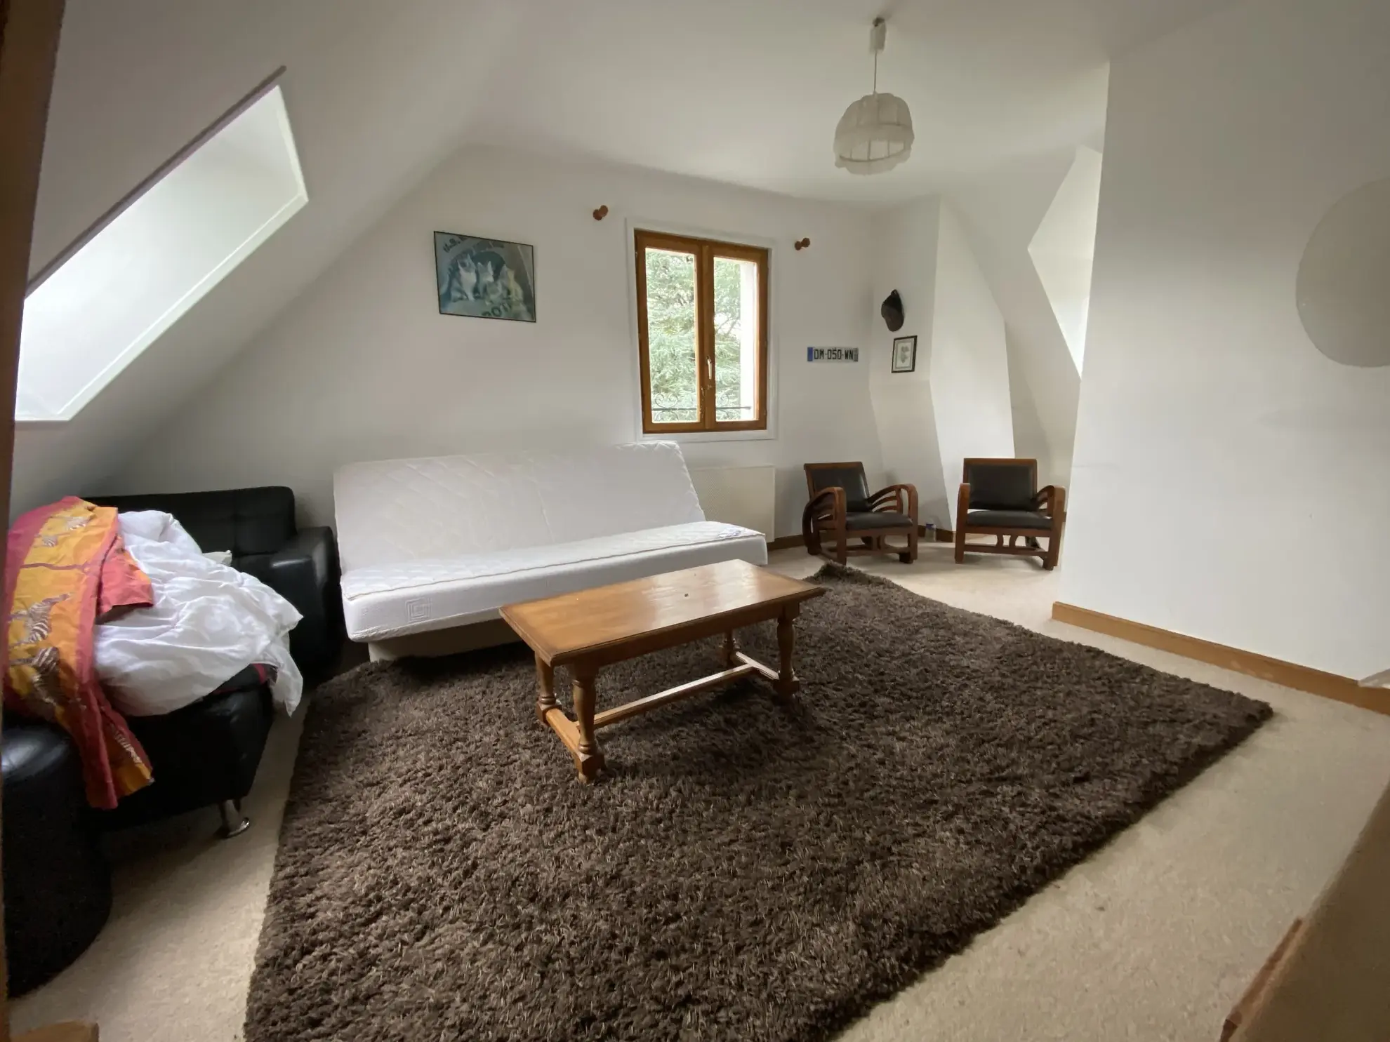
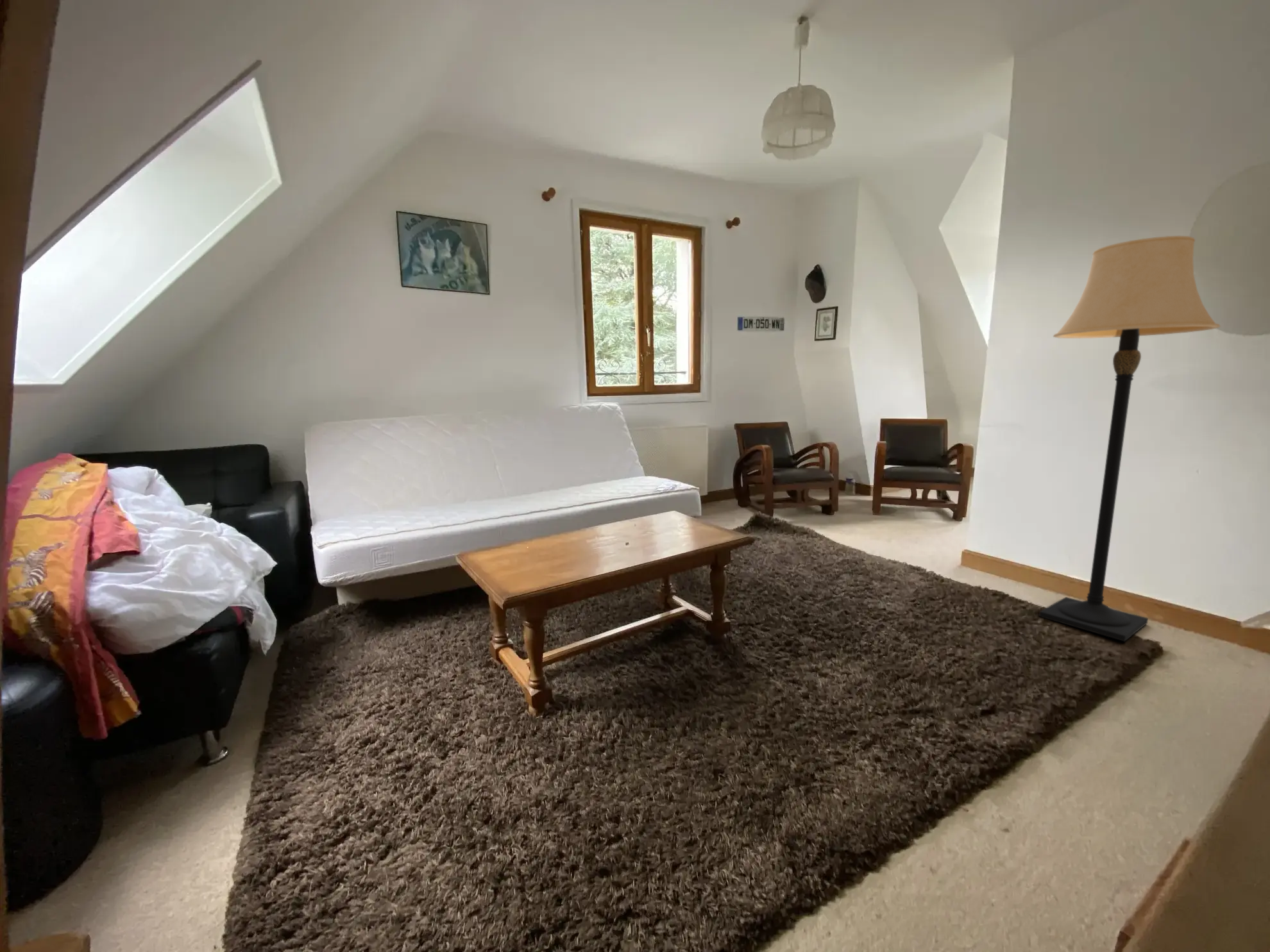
+ lamp (1115, 443)
